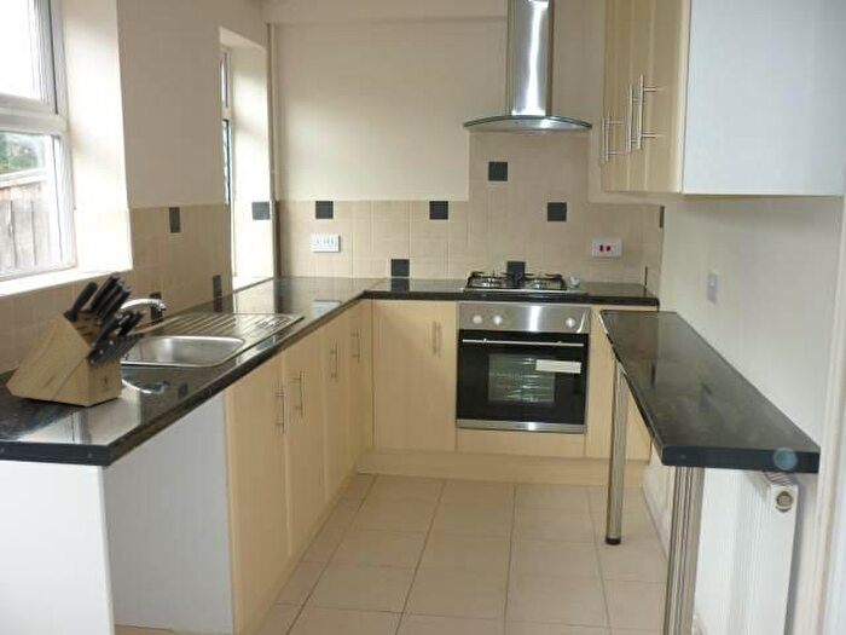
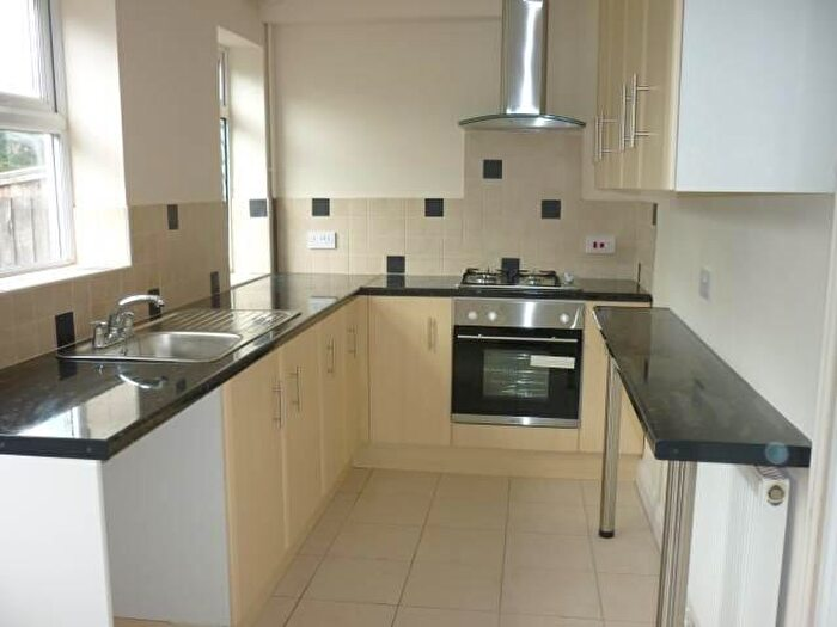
- knife block (75, 335)
